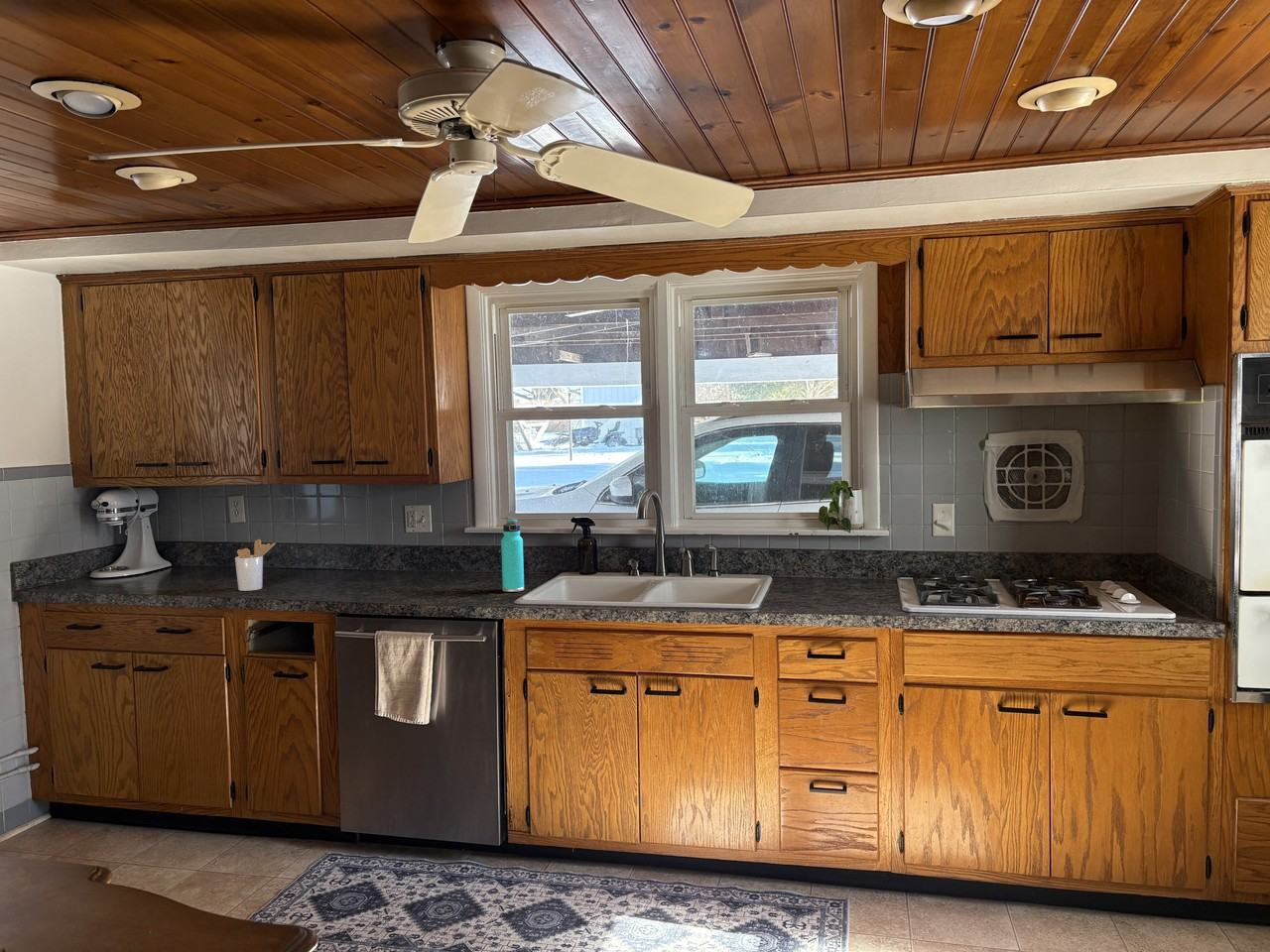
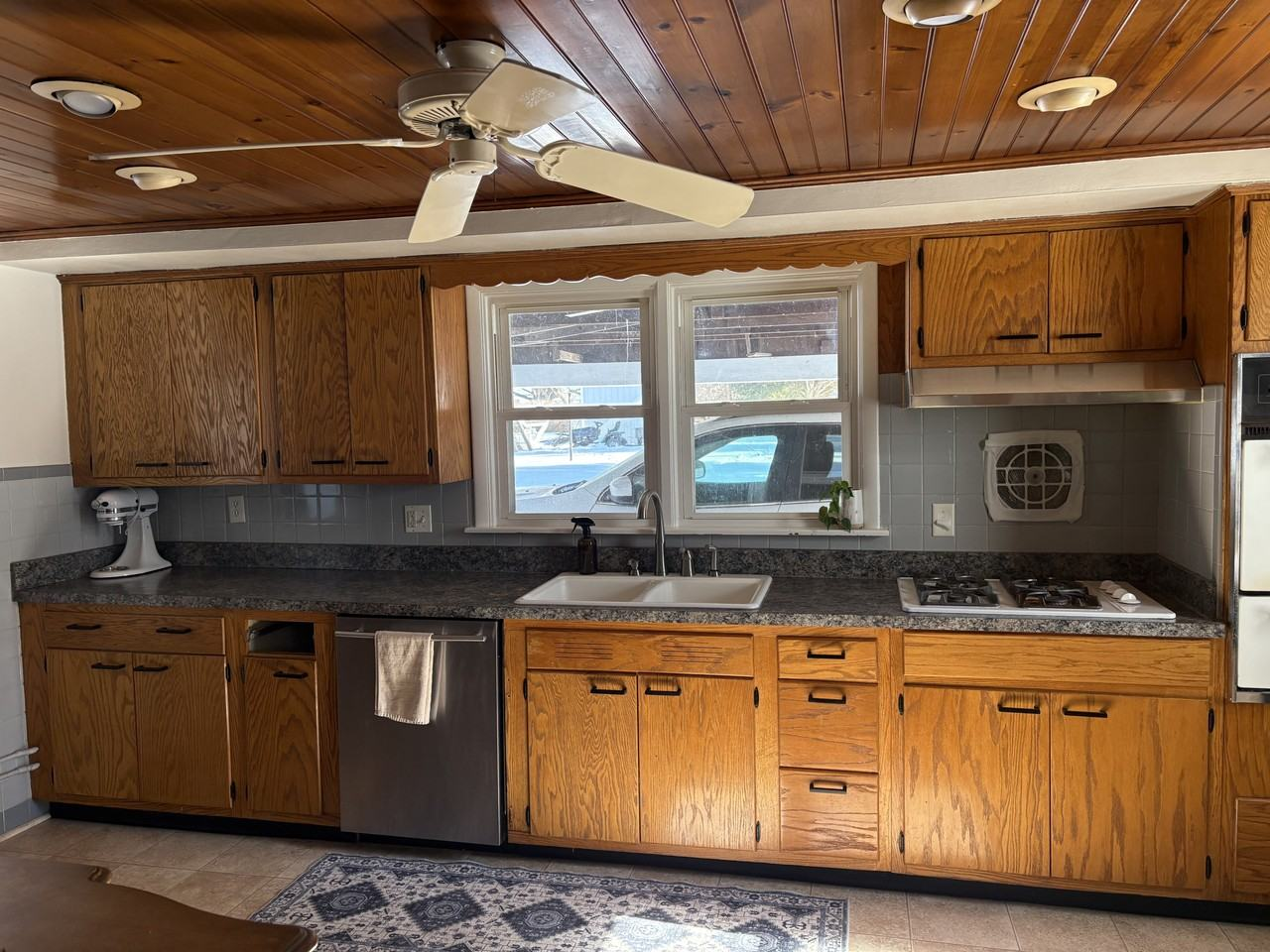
- utensil holder (255, 564)
- thermos bottle (512, 554)
